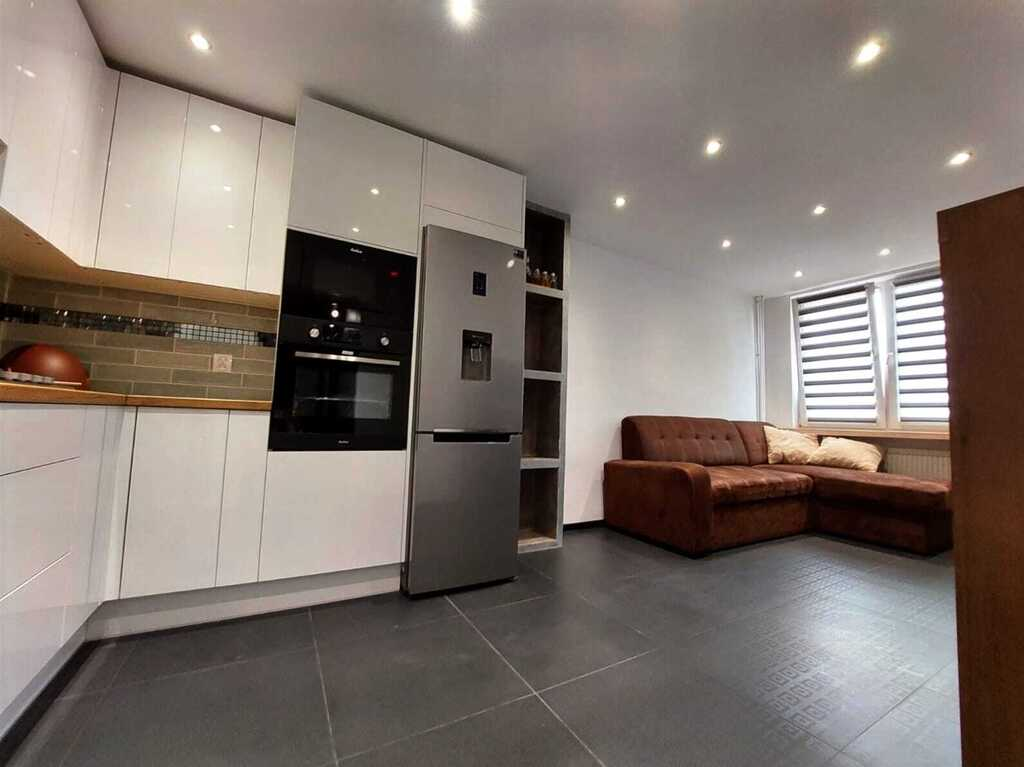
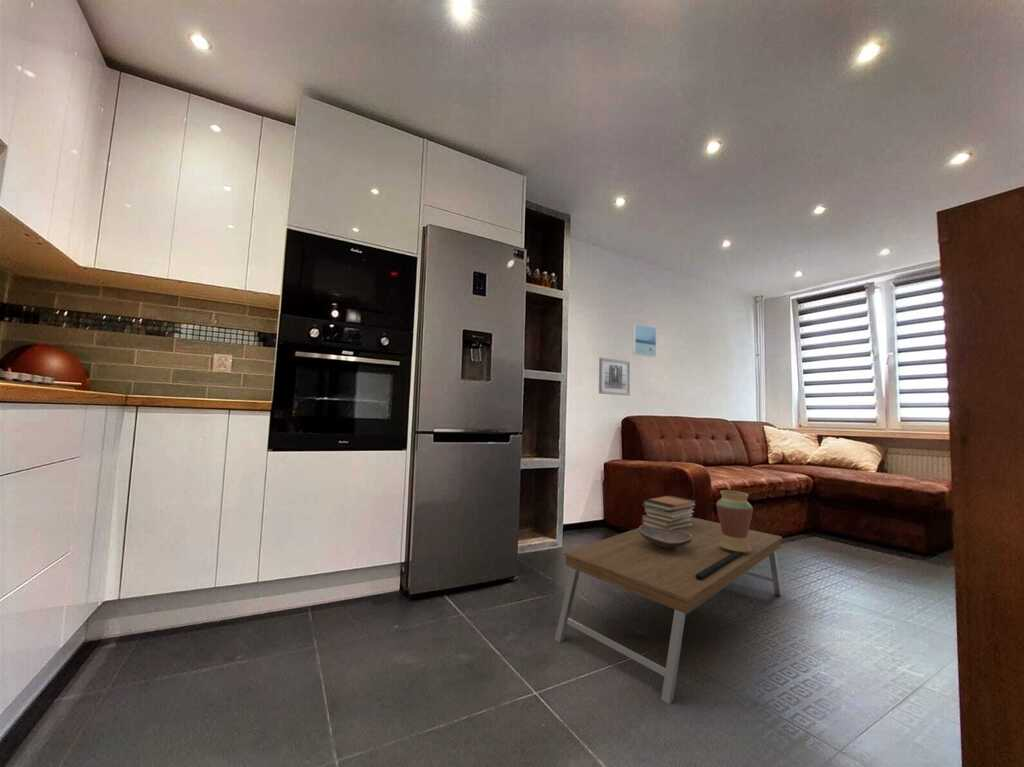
+ coffee table (682, 576)
+ decorative bowl (664, 534)
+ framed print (644, 340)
+ wall art (615, 377)
+ book stack (669, 509)
+ vase (734, 519)
